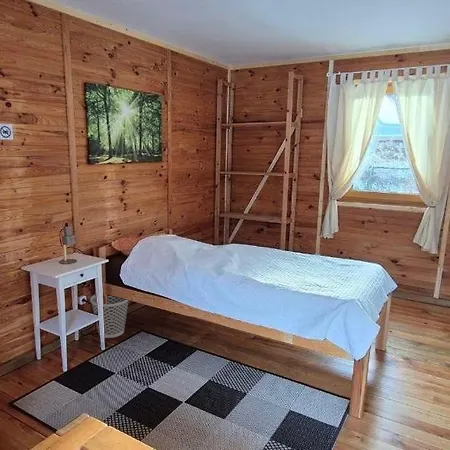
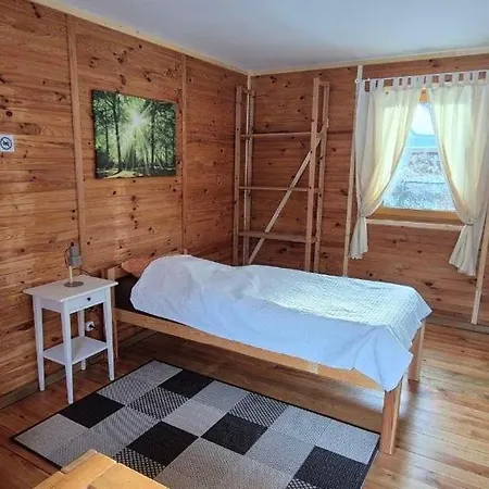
- wastebasket (110, 314)
